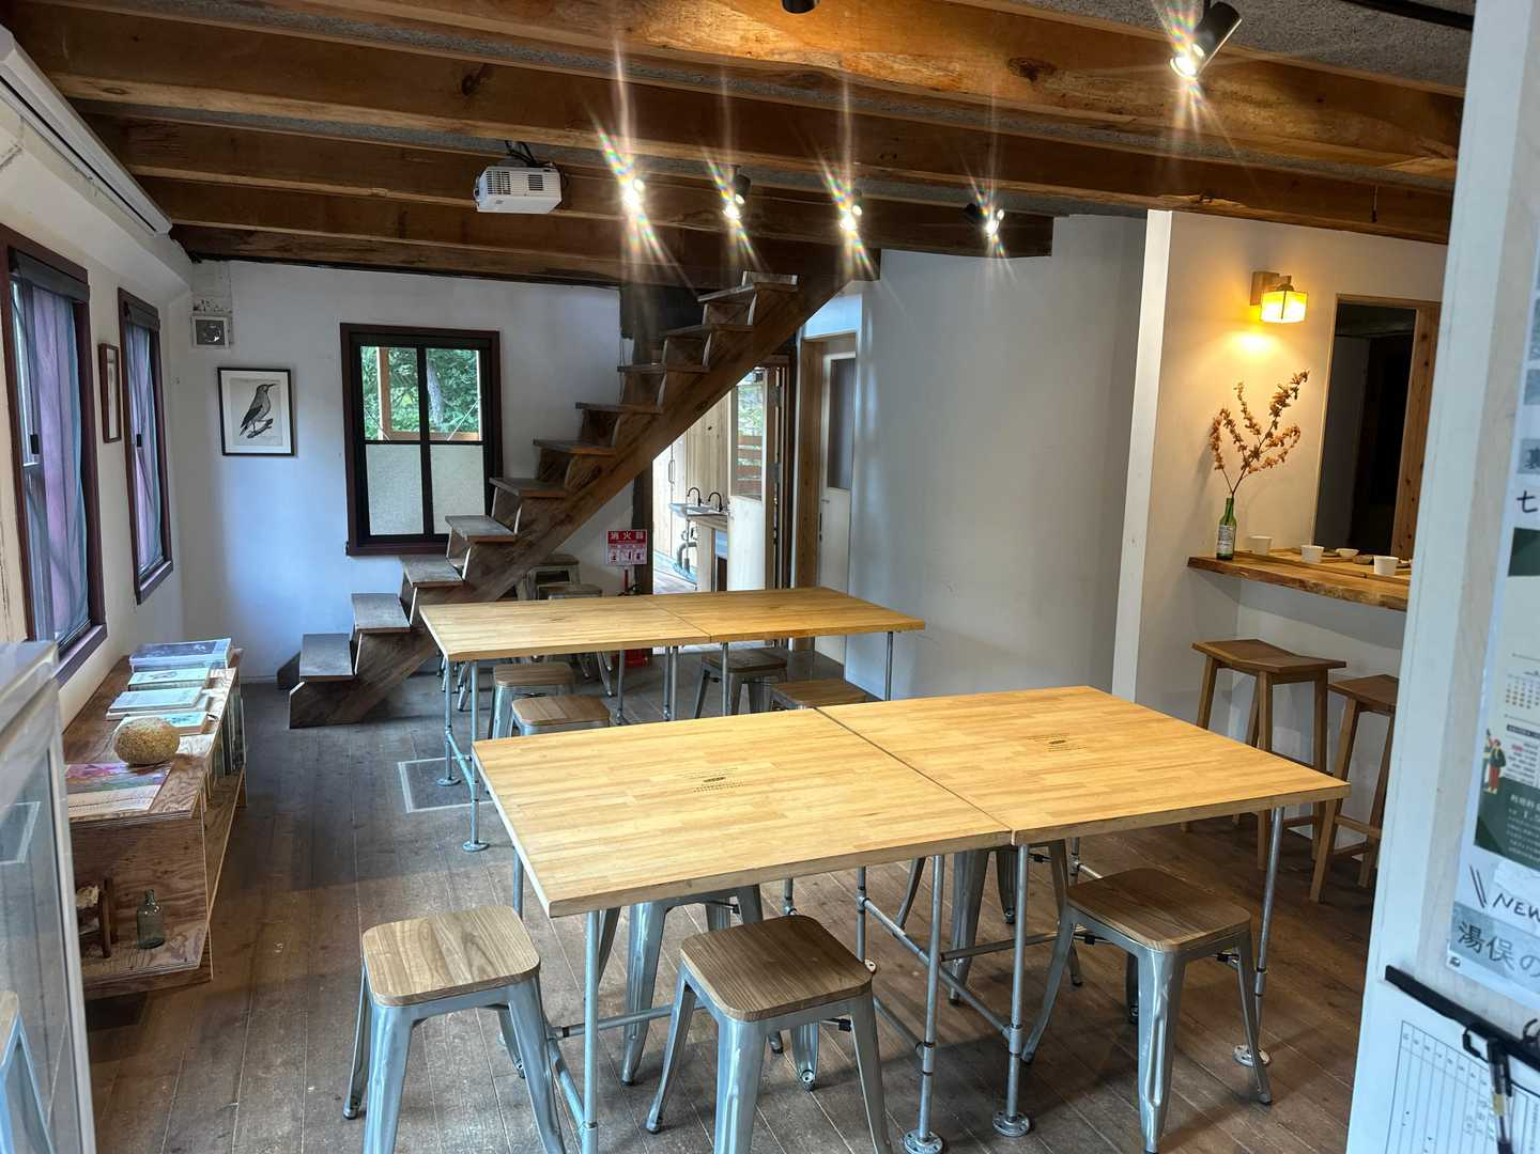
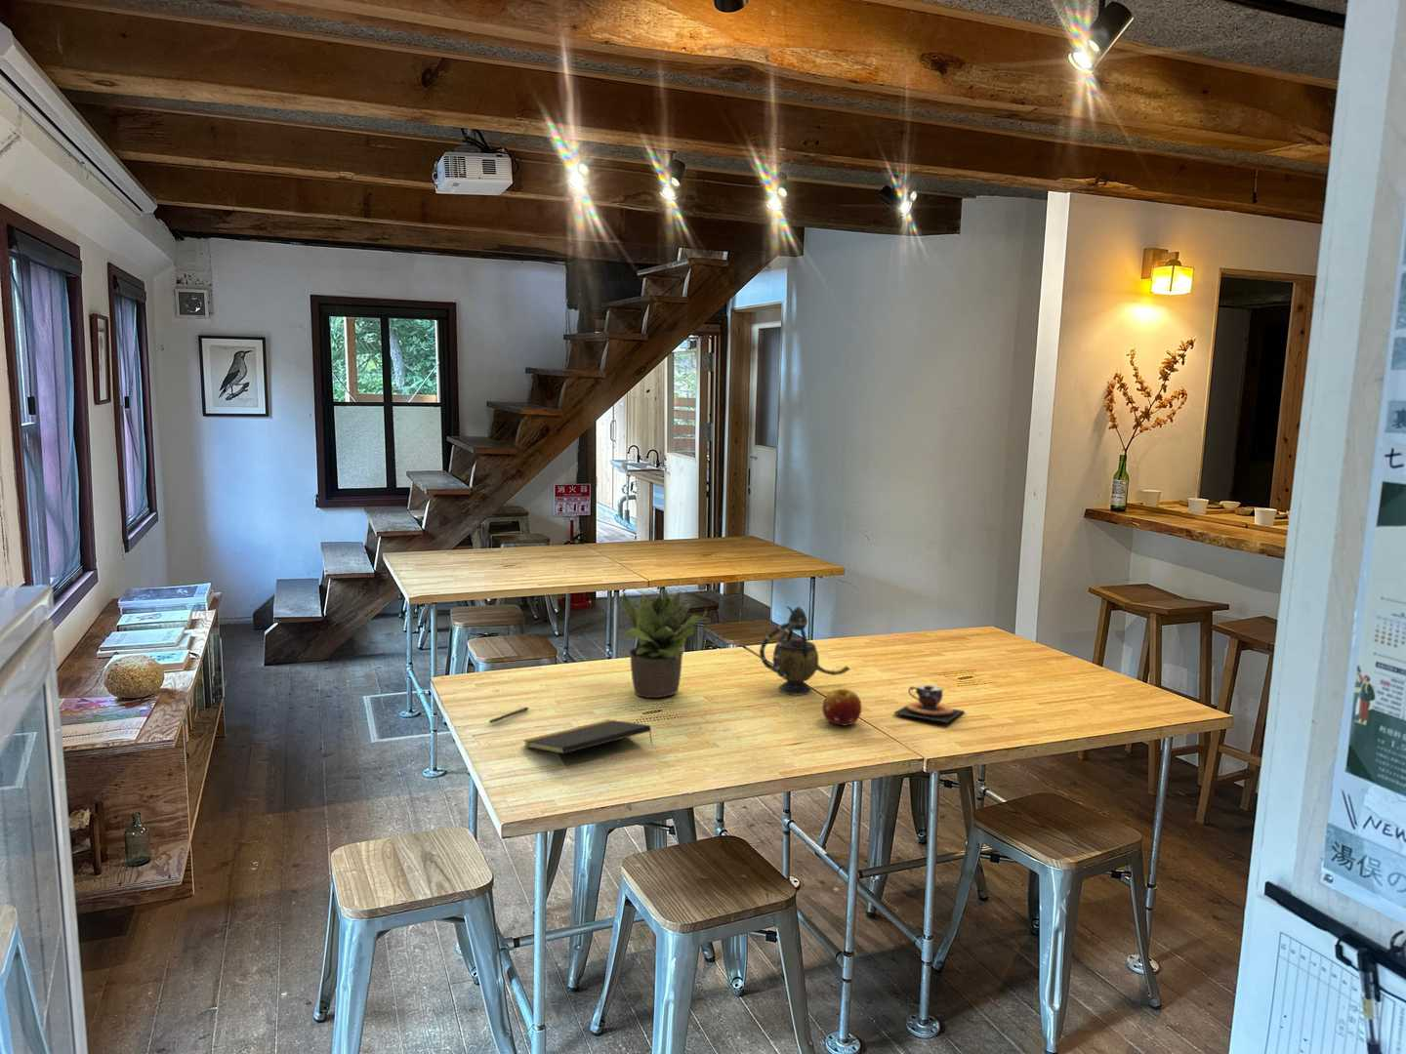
+ teacup (930, 701)
+ notepad (587, 735)
+ pen (509, 714)
+ potted plant (657, 641)
+ fruit (841, 706)
+ teapot (808, 647)
